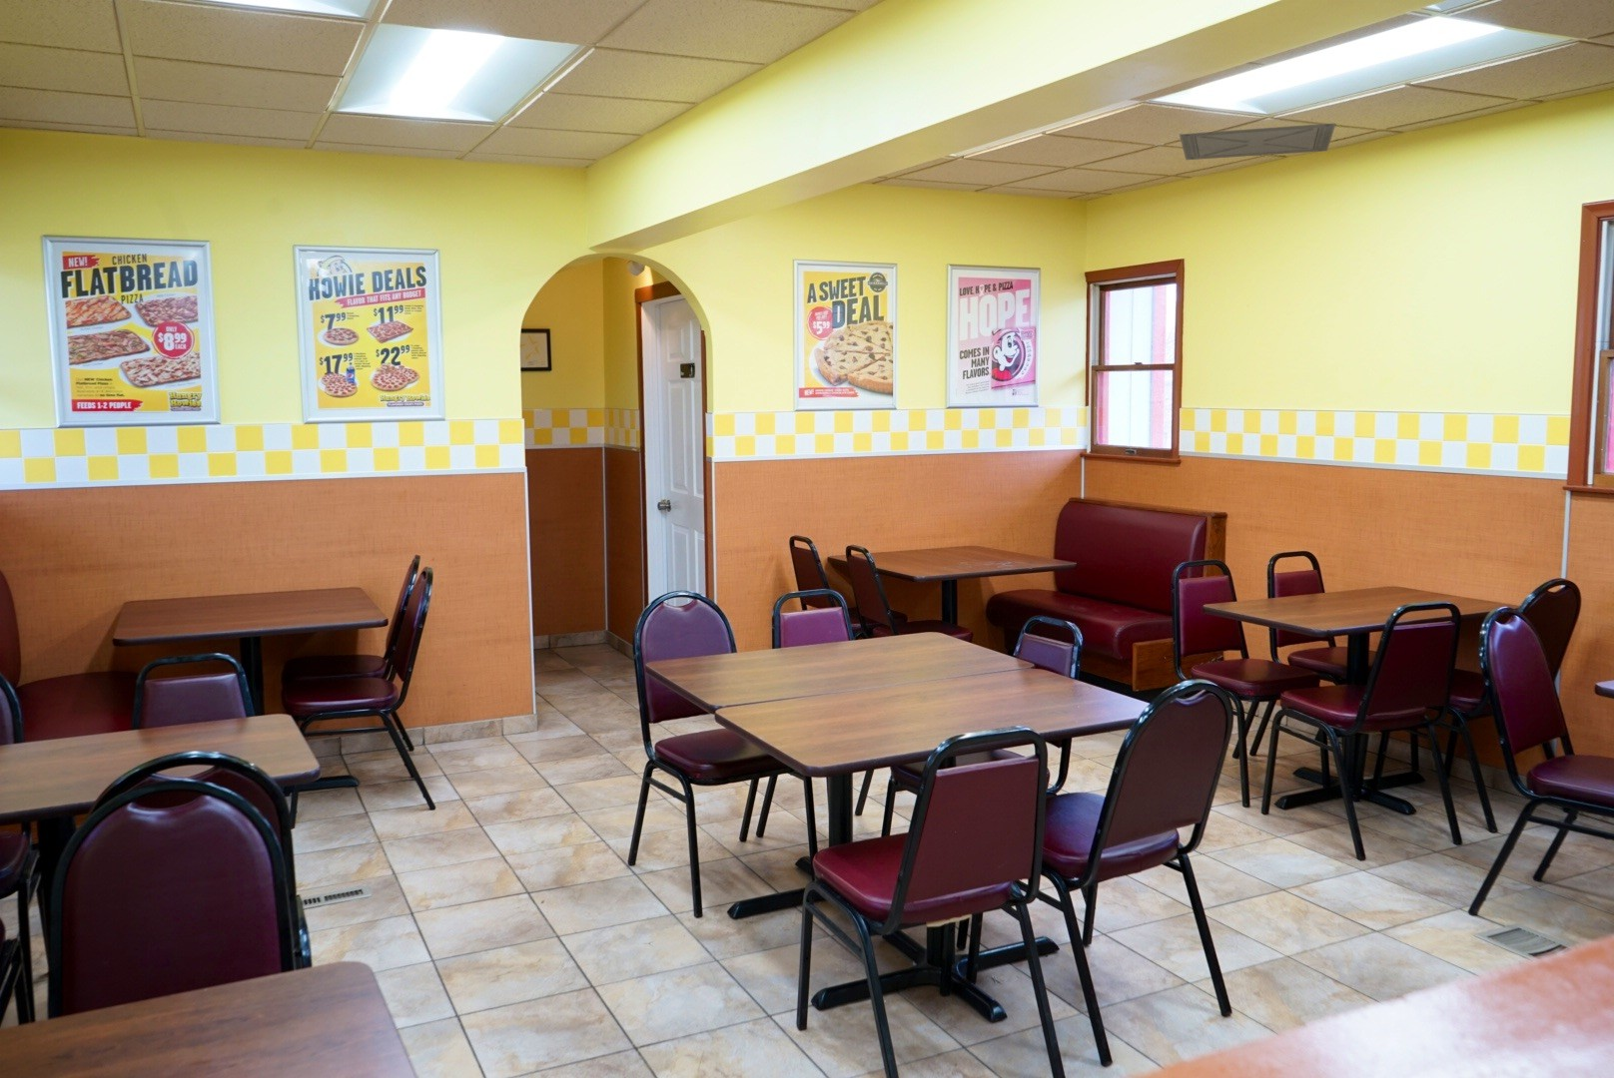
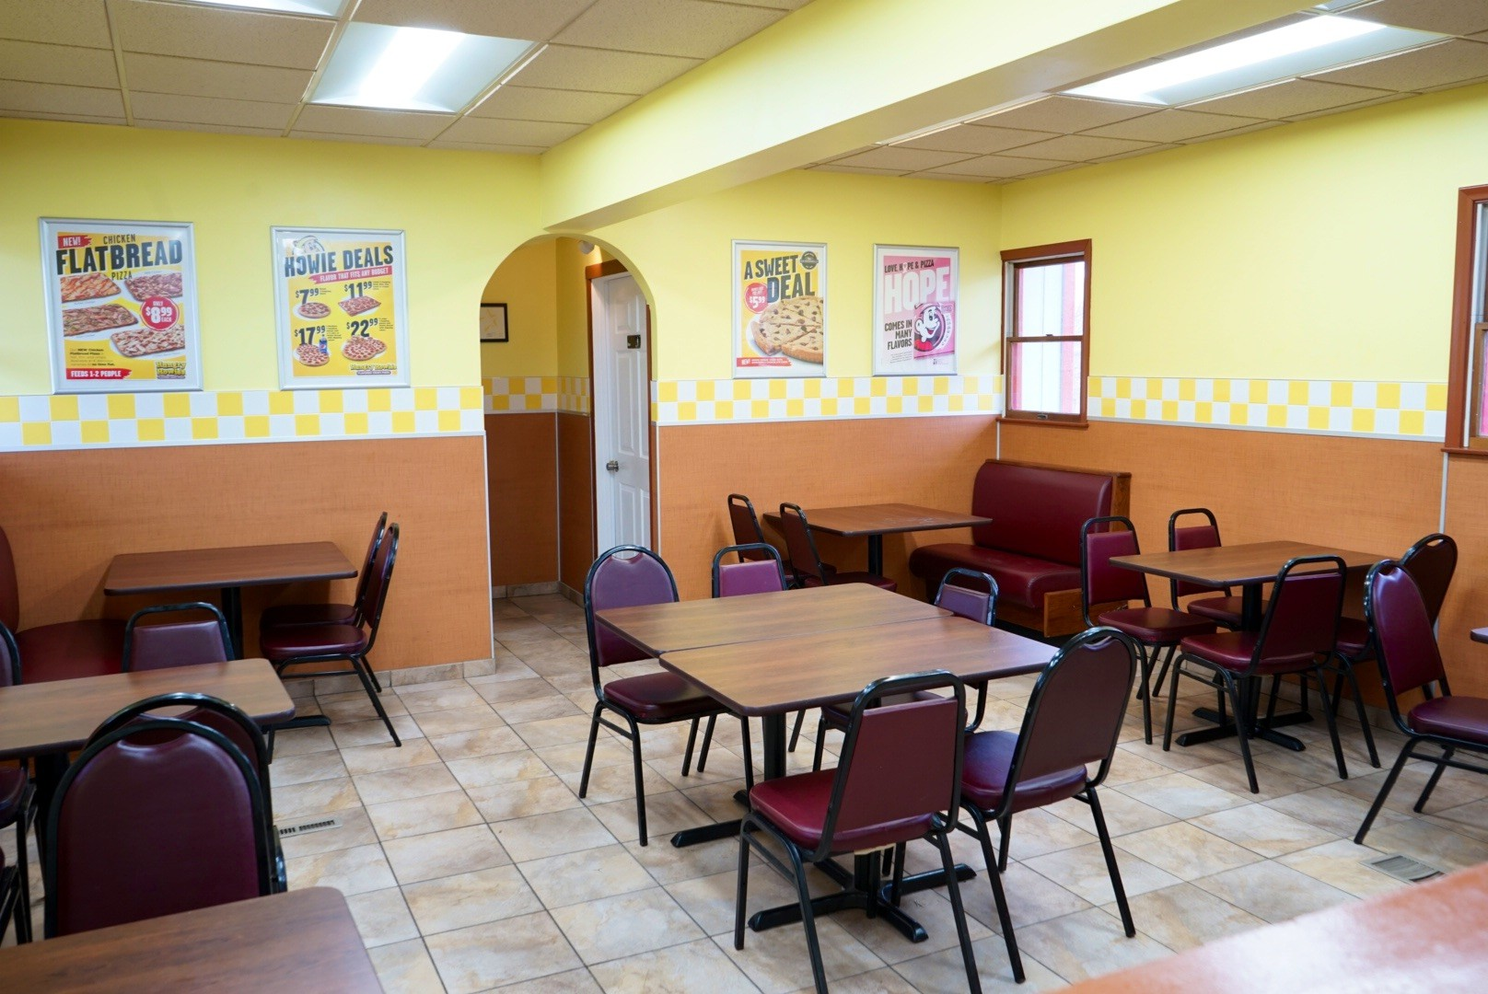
- ceiling vent (1255, 143)
